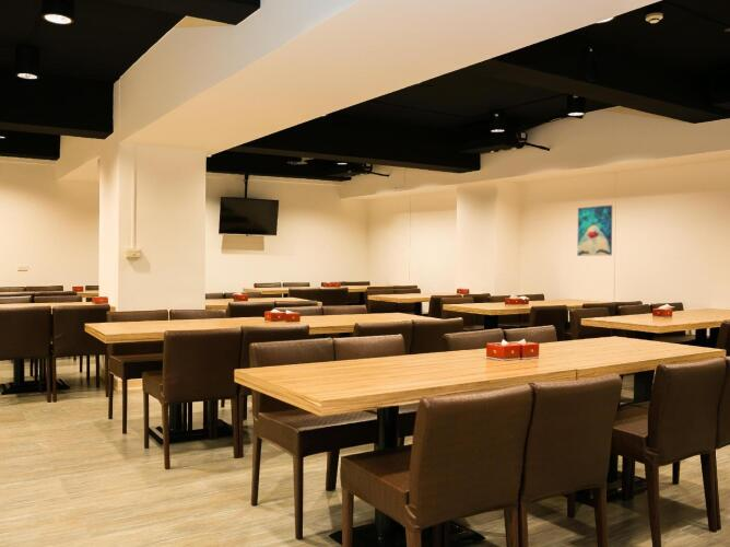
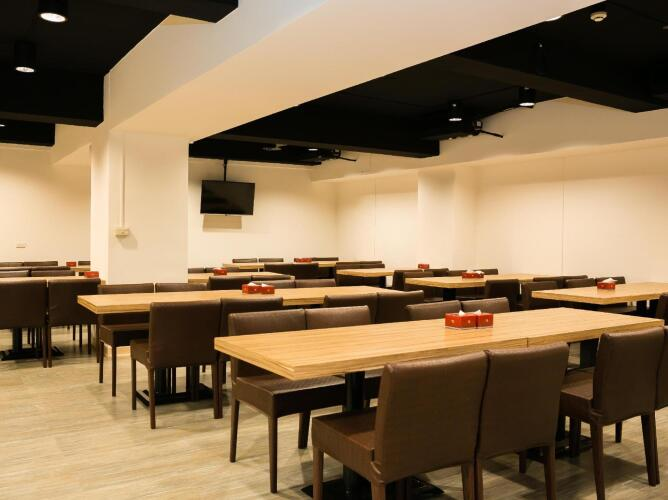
- wall art (593, 231)
